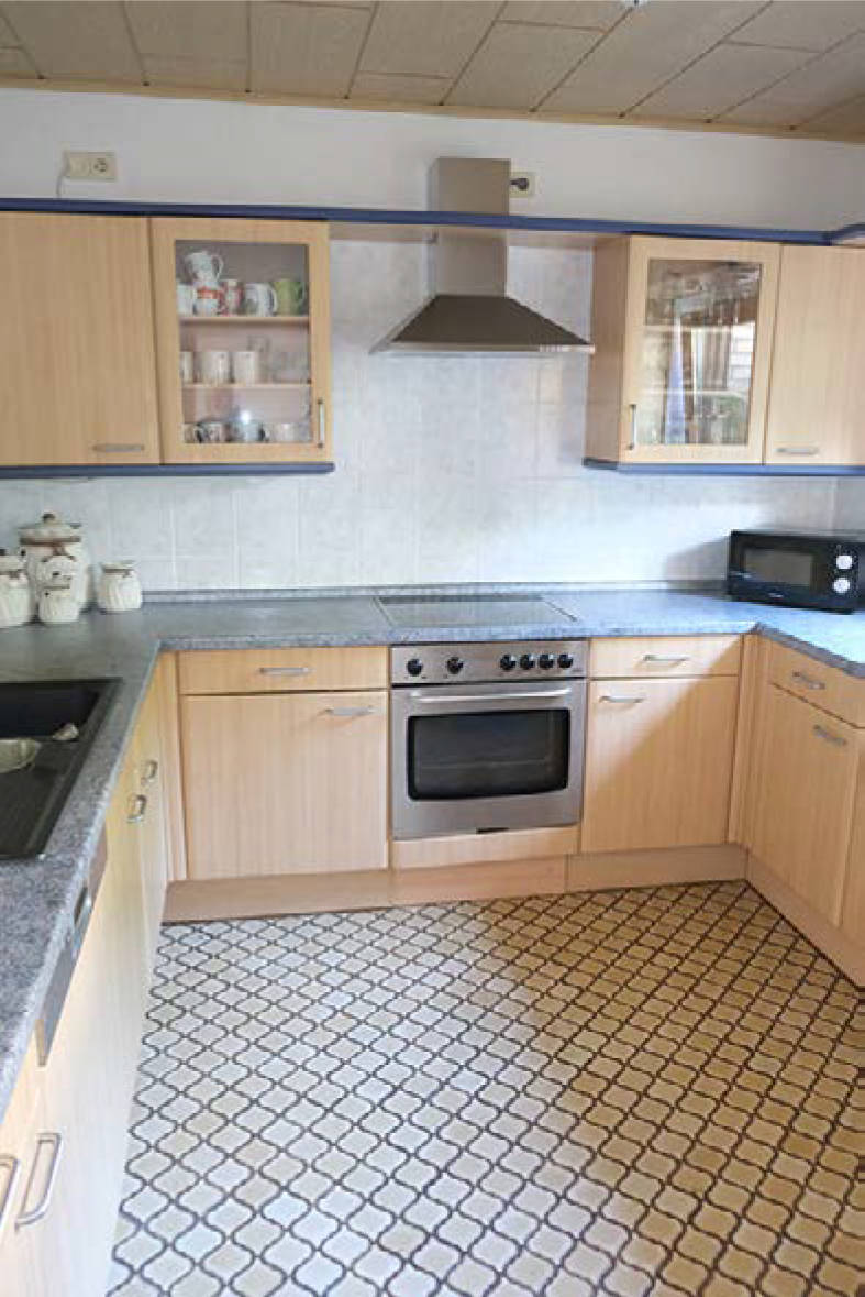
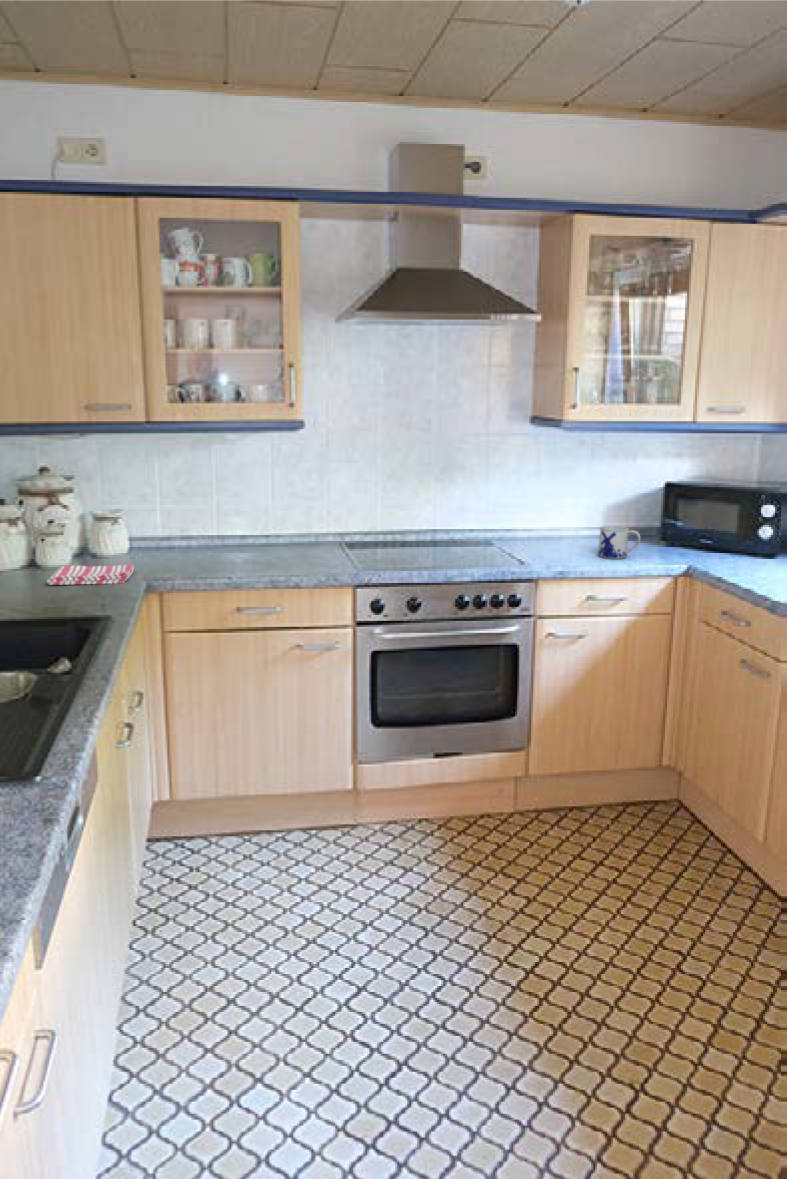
+ dish towel (92, 572)
+ mug (617, 542)
